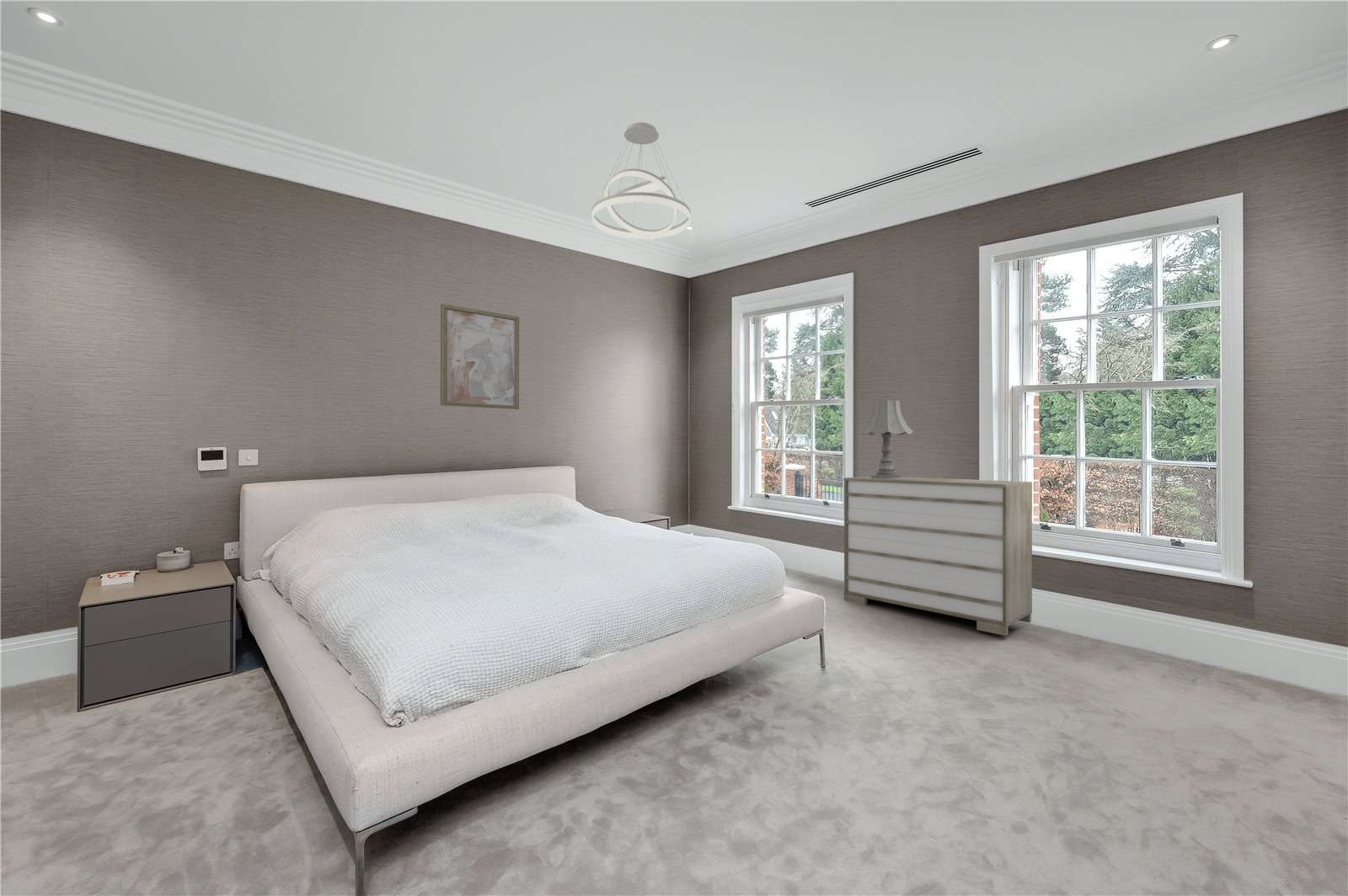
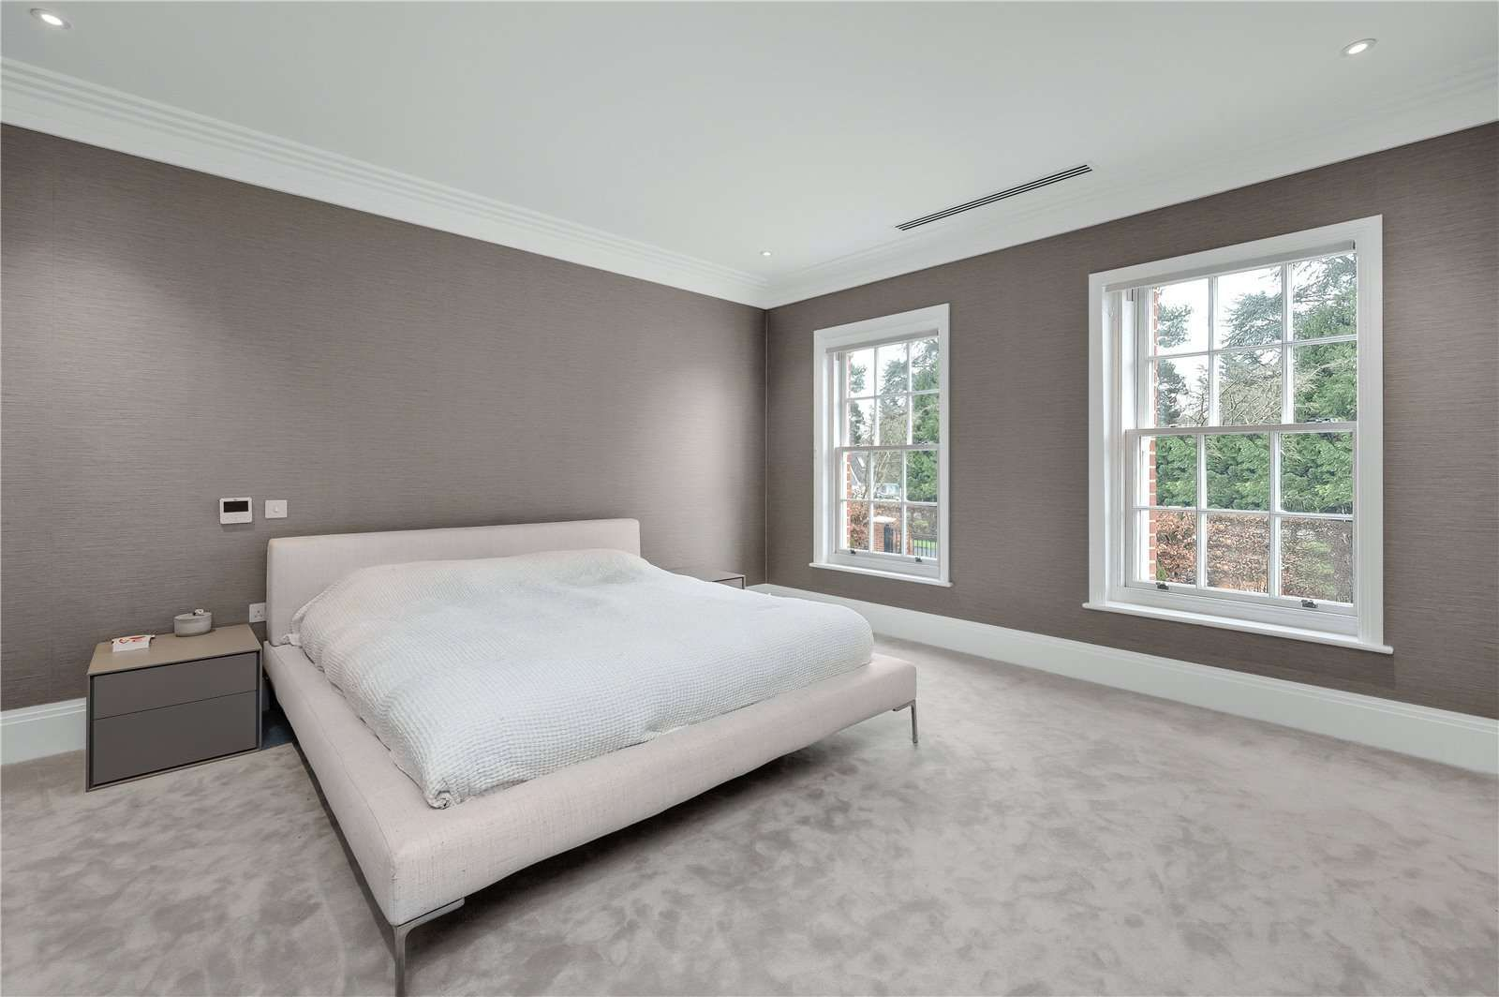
- dresser (932, 545)
- wall art (482, 359)
- table lamp (887, 439)
- pendant light (641, 179)
